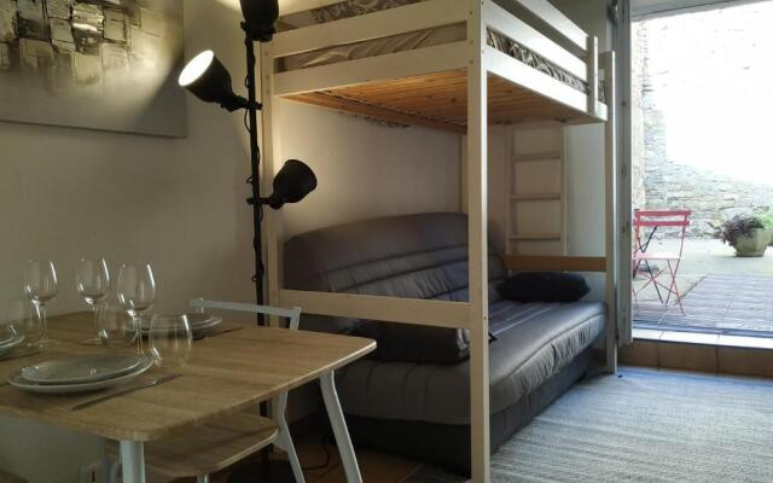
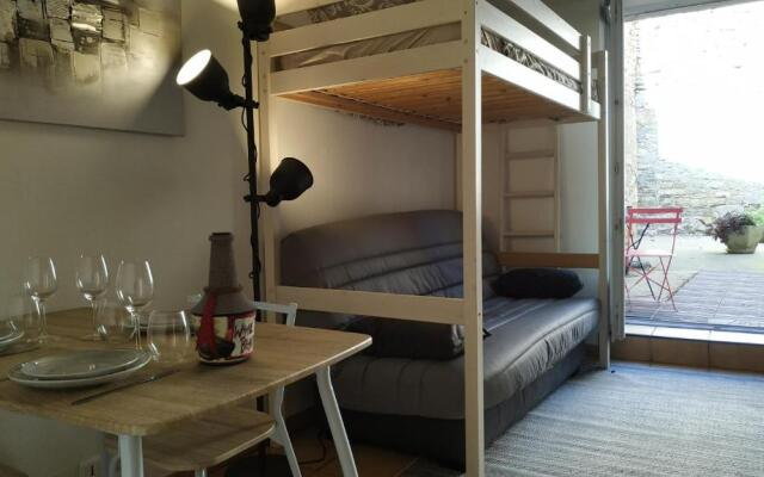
+ bottle (221, 296)
